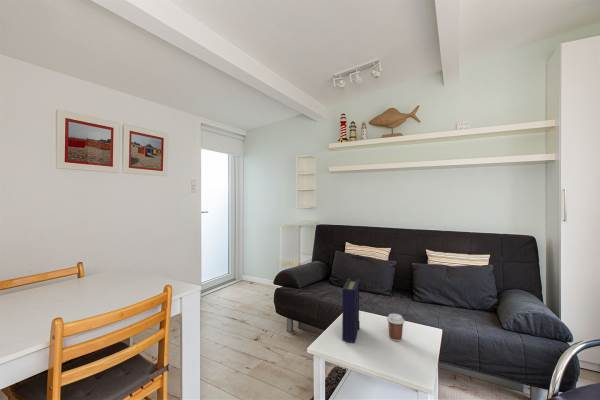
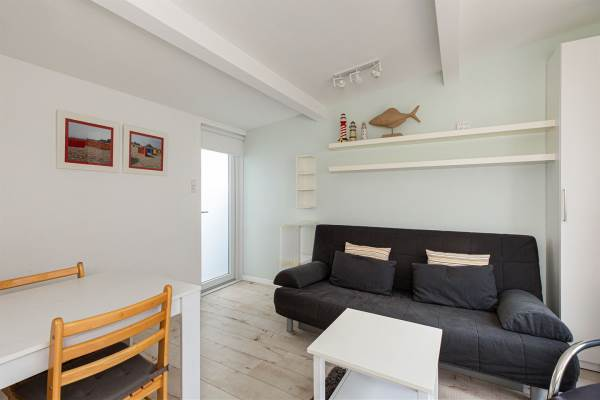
- book (353, 309)
- coffee cup (395, 327)
